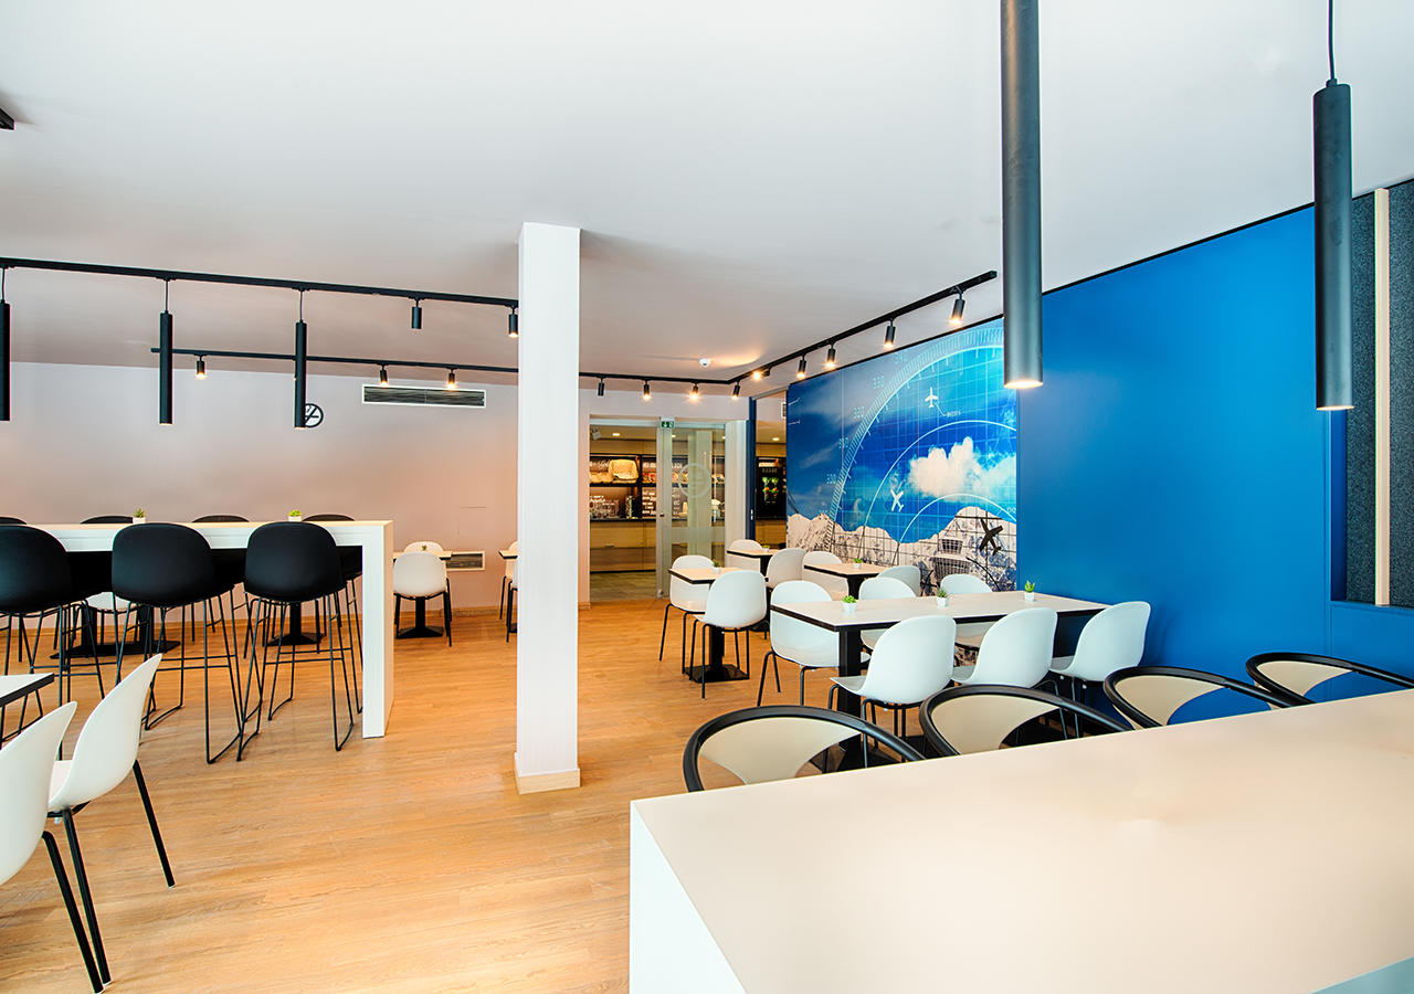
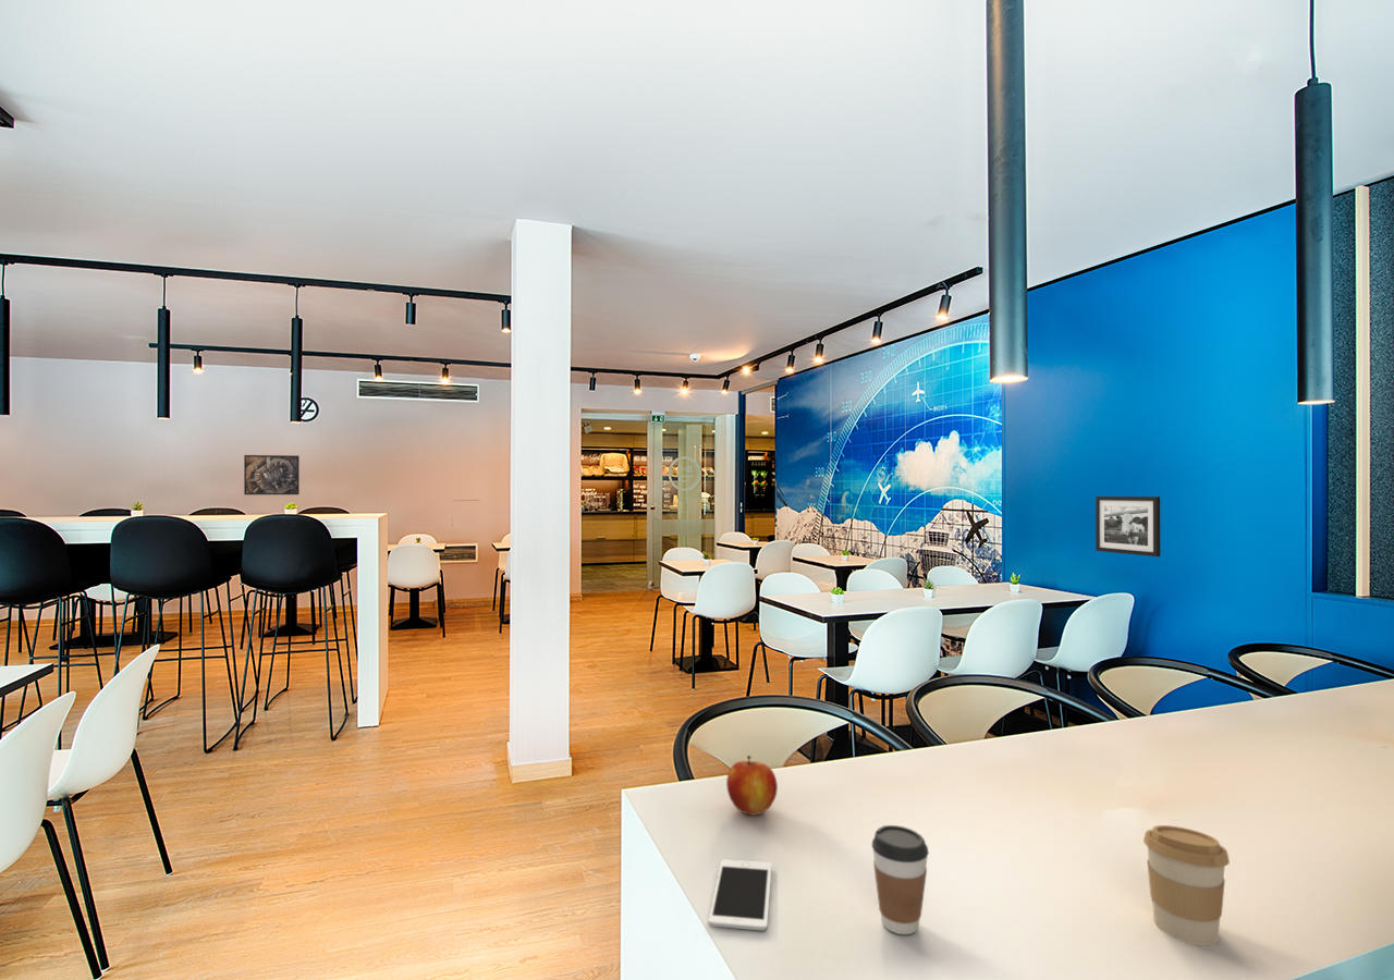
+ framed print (271, 475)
+ picture frame (1126, 525)
+ coffee cup (1185, 881)
+ cell phone (742, 892)
+ apple (751, 783)
+ coffee cup (900, 880)
